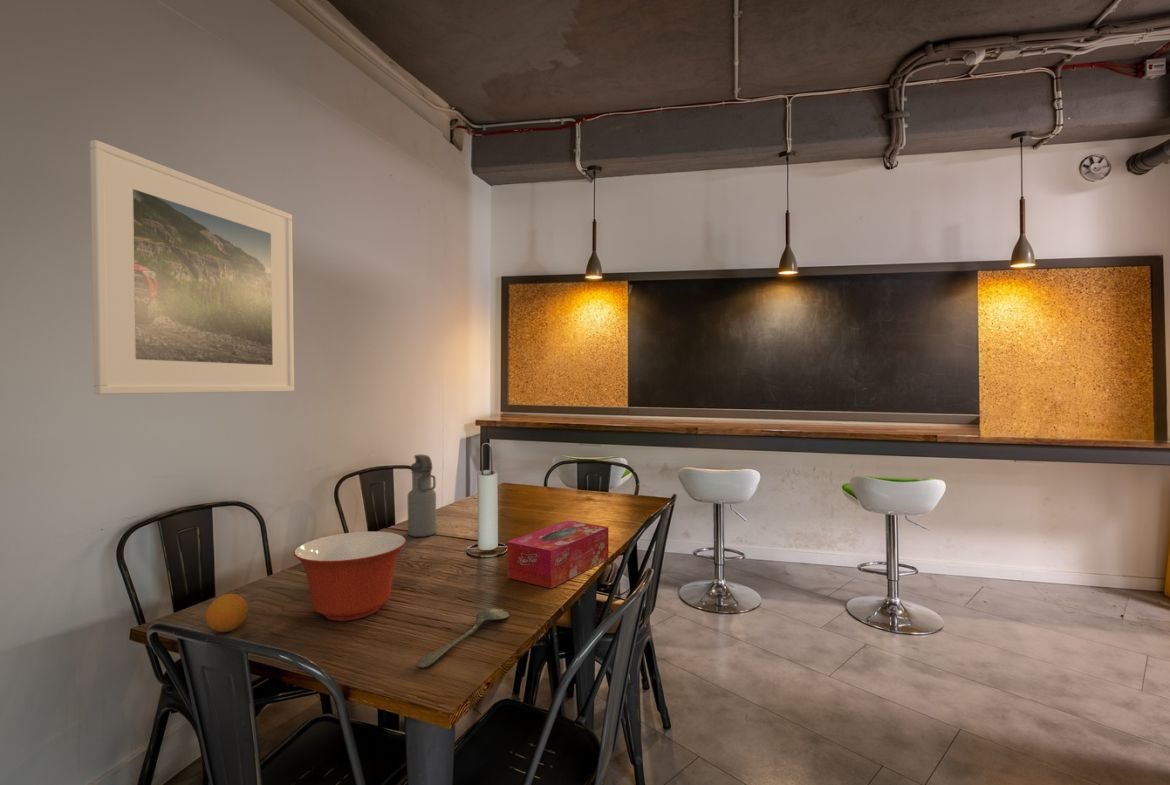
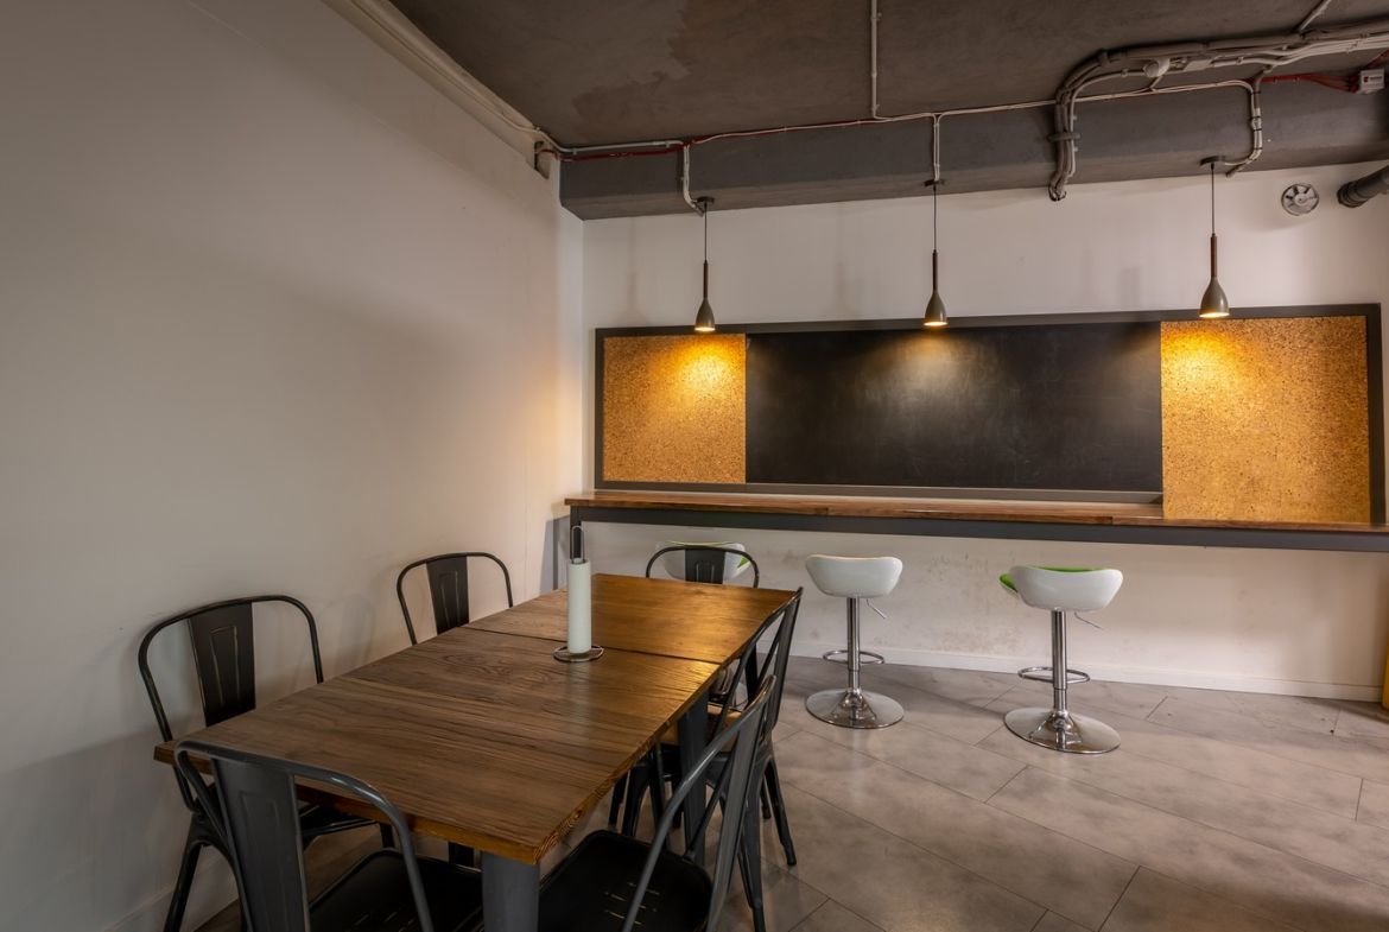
- mixing bowl (352, 577)
- water bottle (422, 494)
- spoon (469, 631)
- tissue box (560, 551)
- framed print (210, 288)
- fruit (227, 612)
